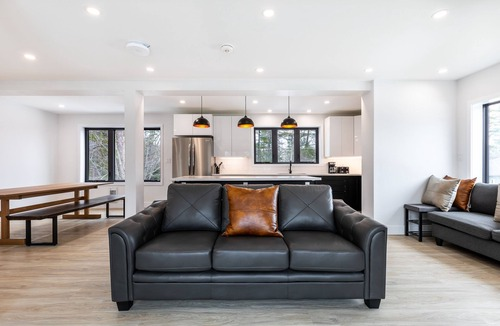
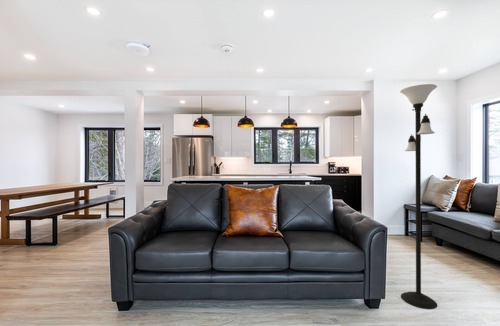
+ floor lamp (418, 194)
